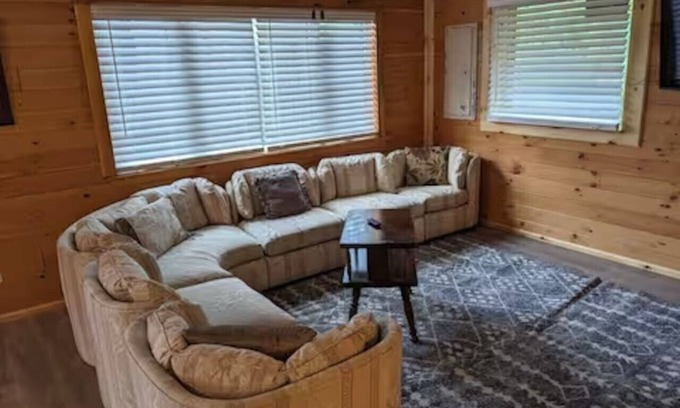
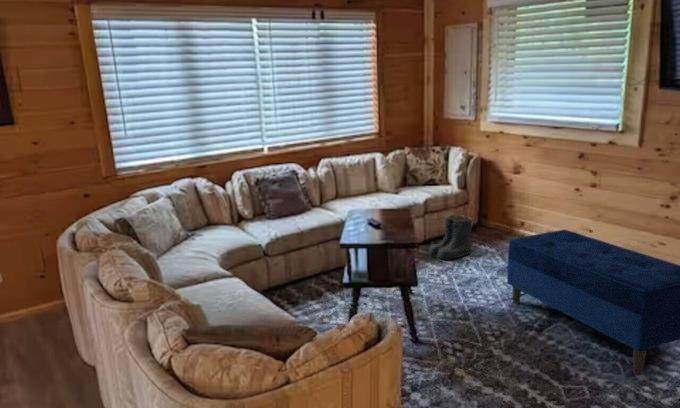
+ boots (450, 236)
+ bench (594, 291)
